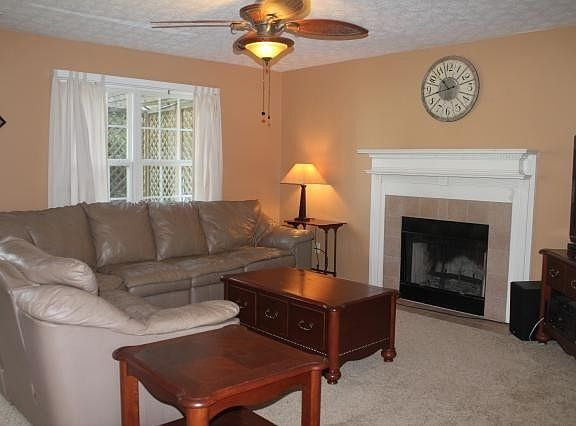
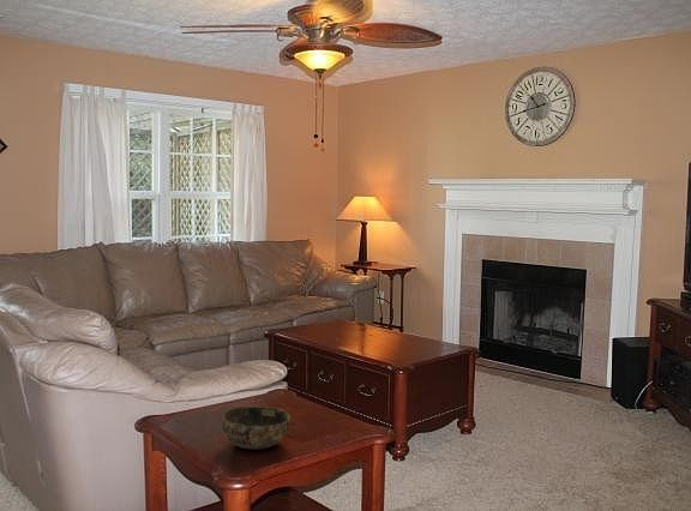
+ bowl (256, 428)
